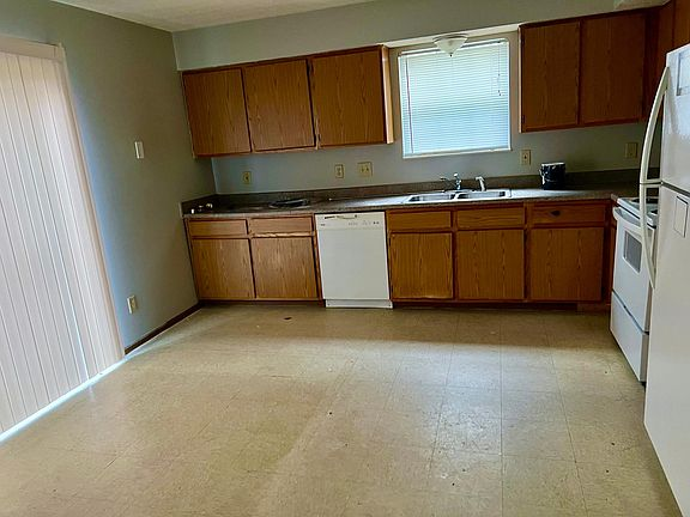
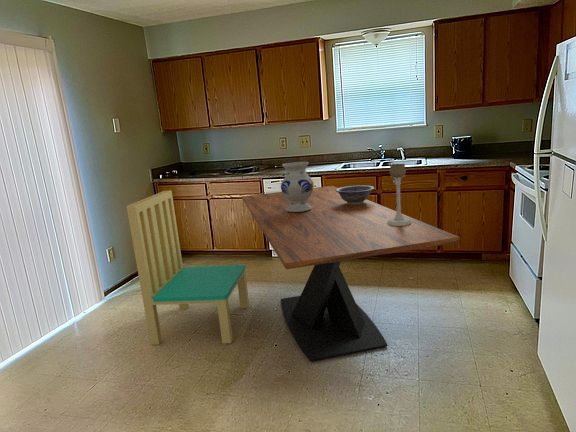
+ candle holder (398, 193)
+ dining table (321, 267)
+ dining chair (196, 266)
+ vase (297, 186)
+ decorative bowl (355, 195)
